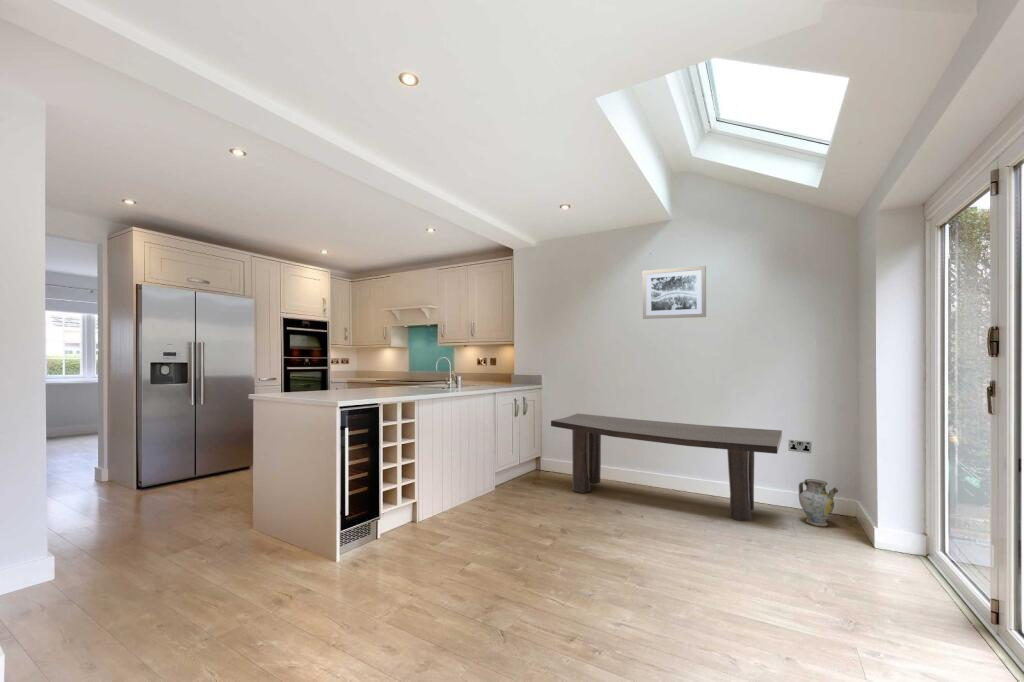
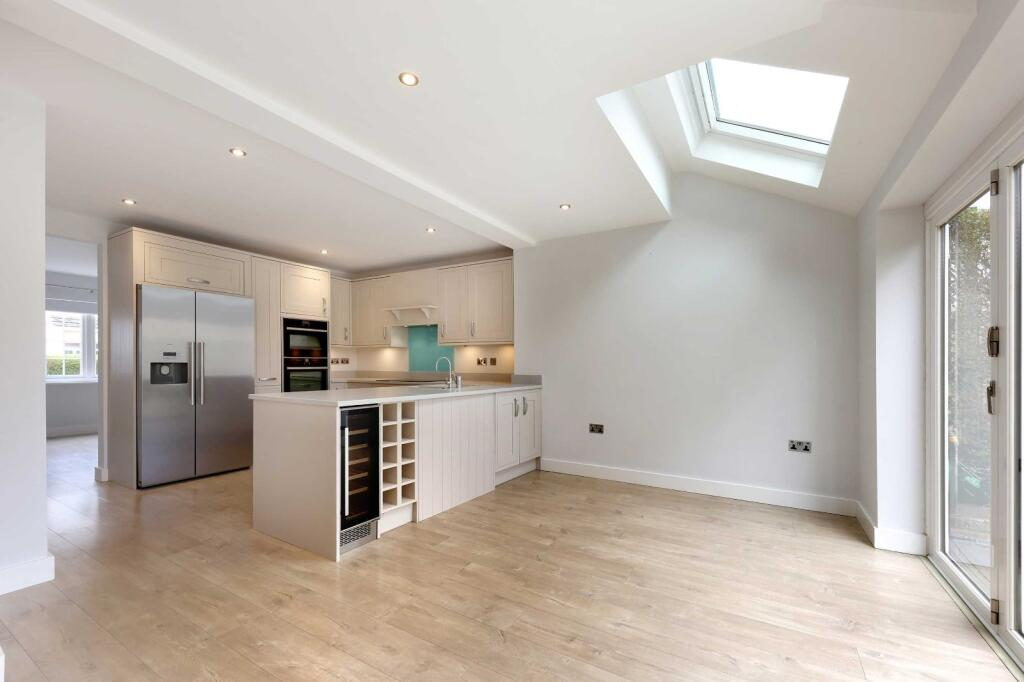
- ceramic jug (818, 502)
- wall art (673, 293)
- bench (659, 442)
